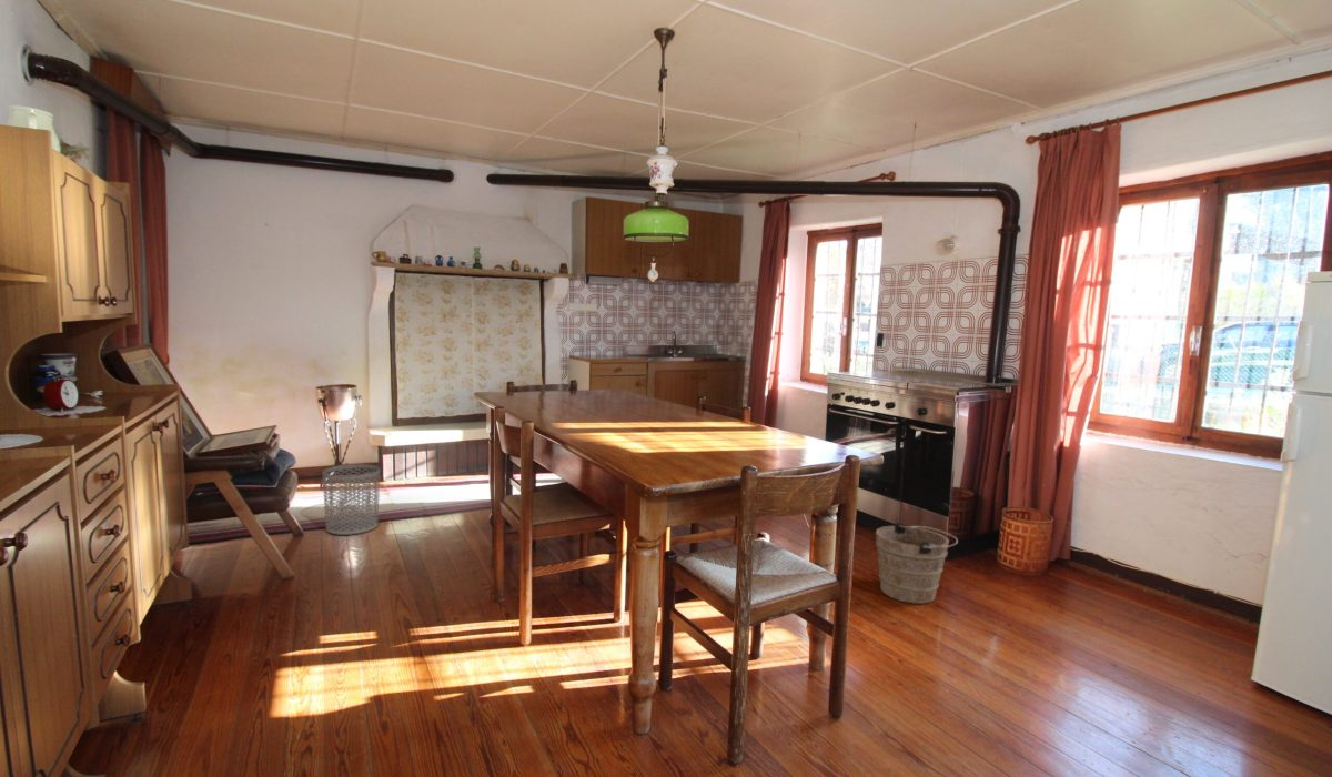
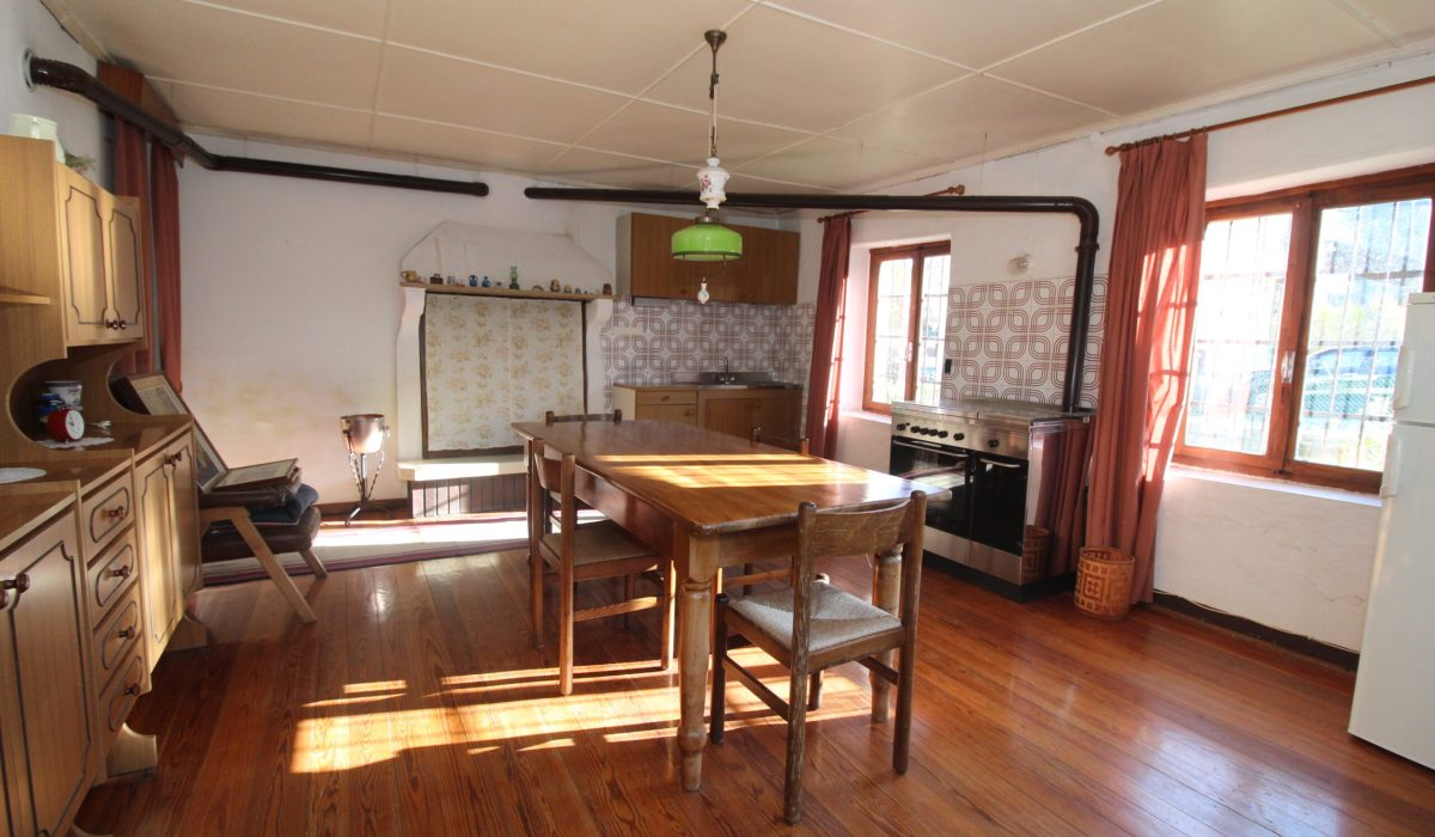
- waste bin (352, 498)
- bucket (914, 563)
